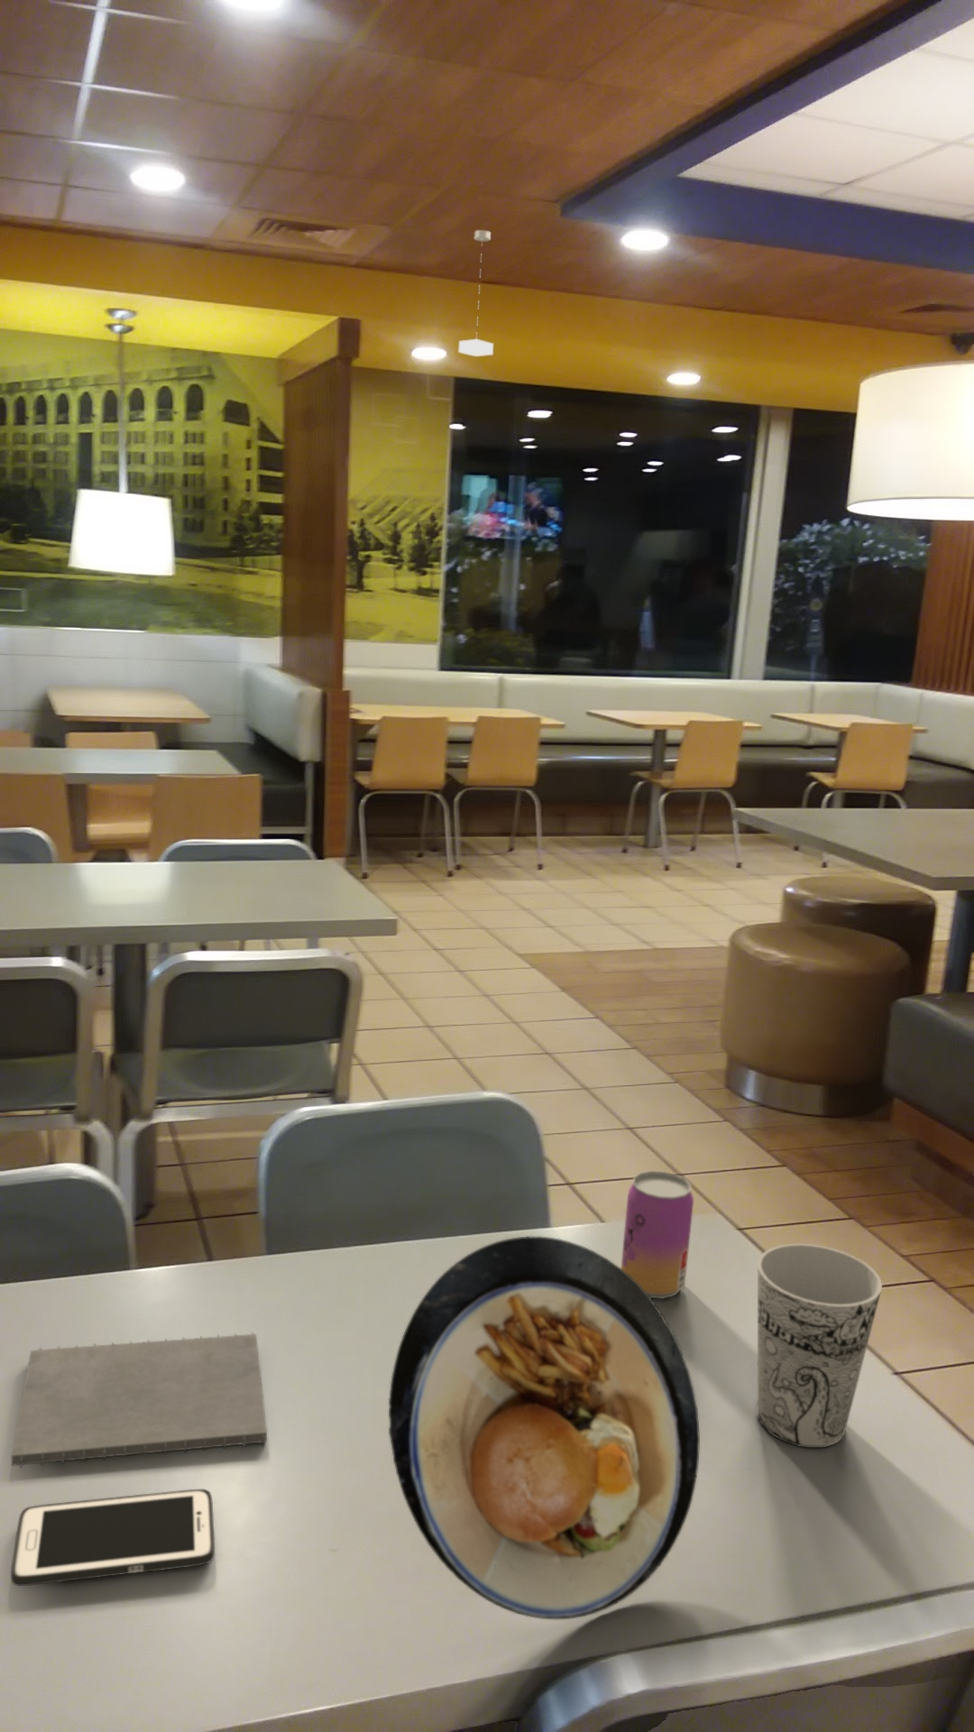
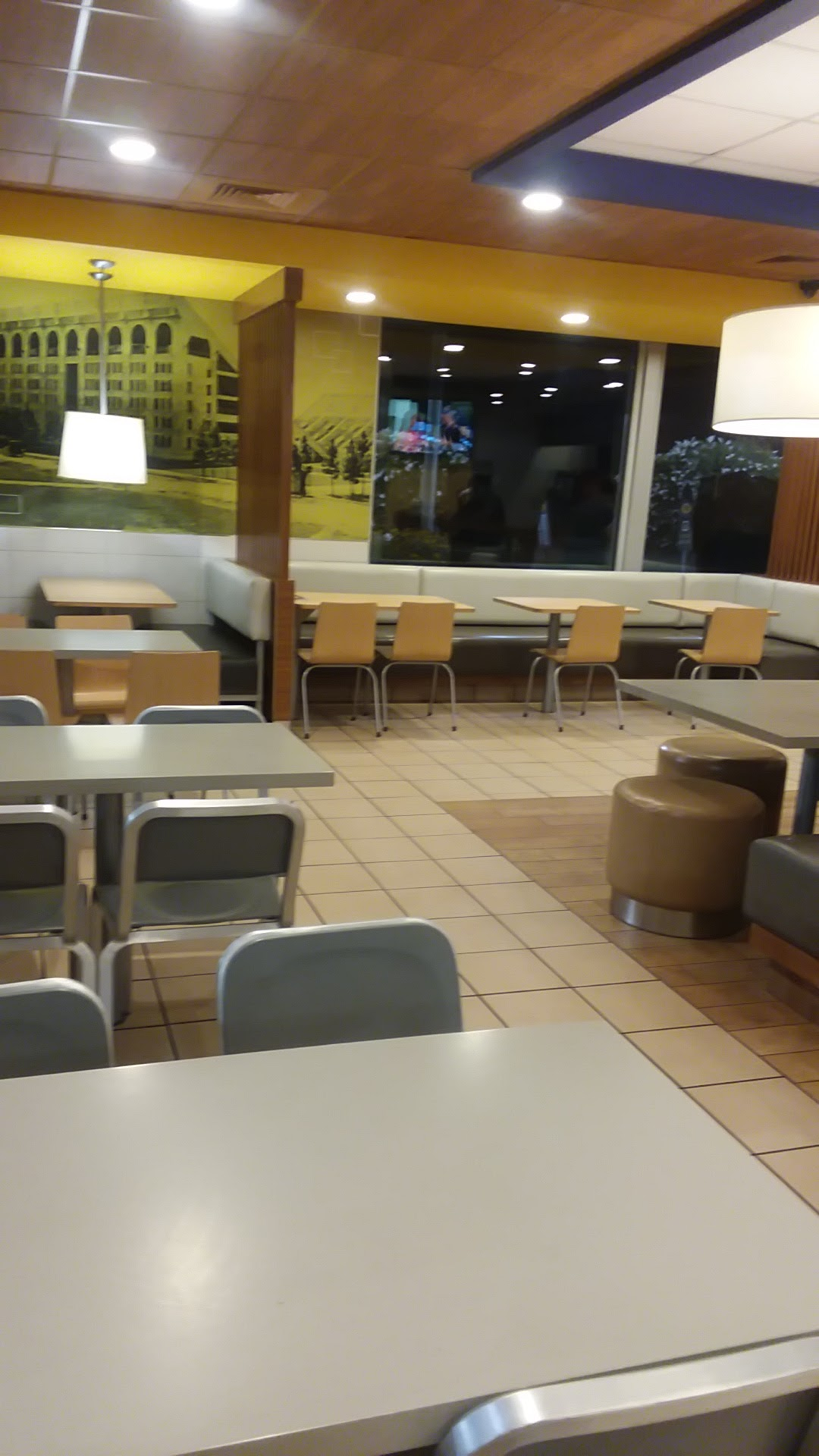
- plate (555, 1423)
- notepad (144, 1394)
- beverage can (656, 1234)
- cup (810, 1348)
- cell phone (115, 1536)
- pendant lamp (479, 291)
